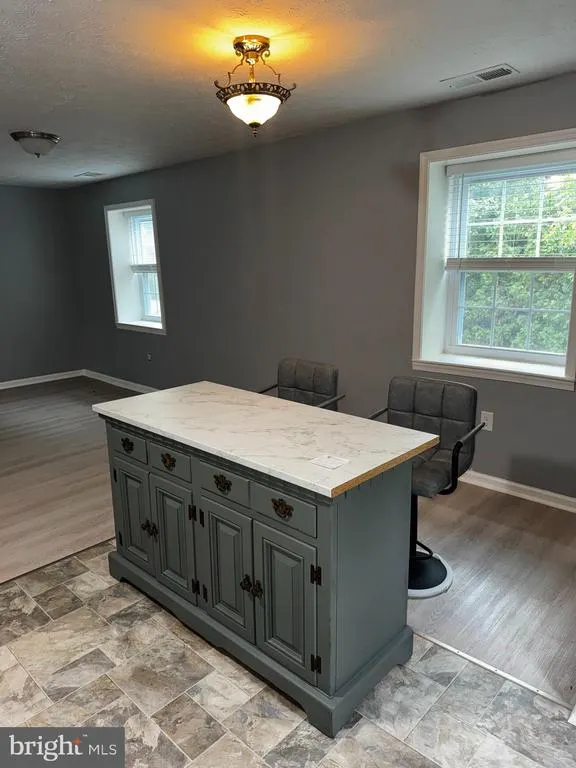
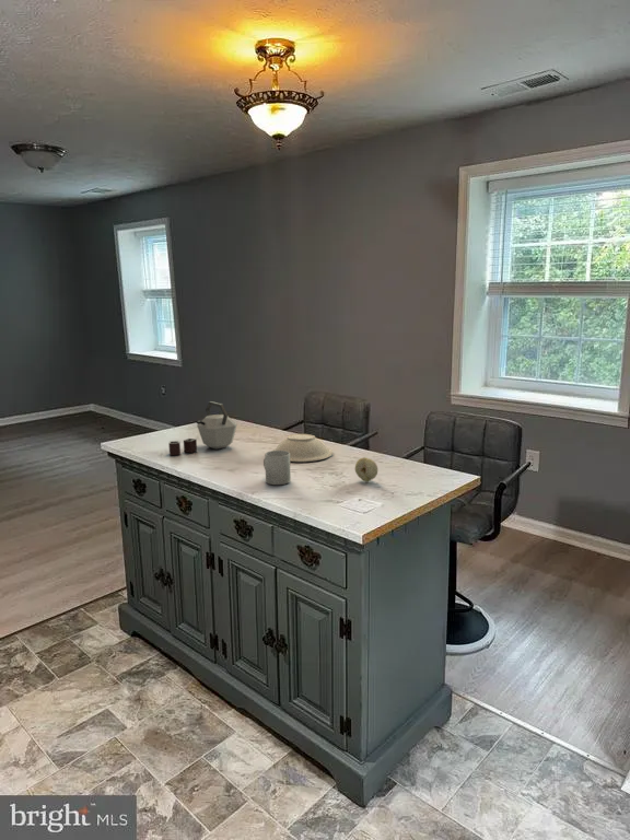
+ fruit (366, 469)
+ bowl (301, 444)
+ mug (275, 466)
+ kettle (200, 427)
